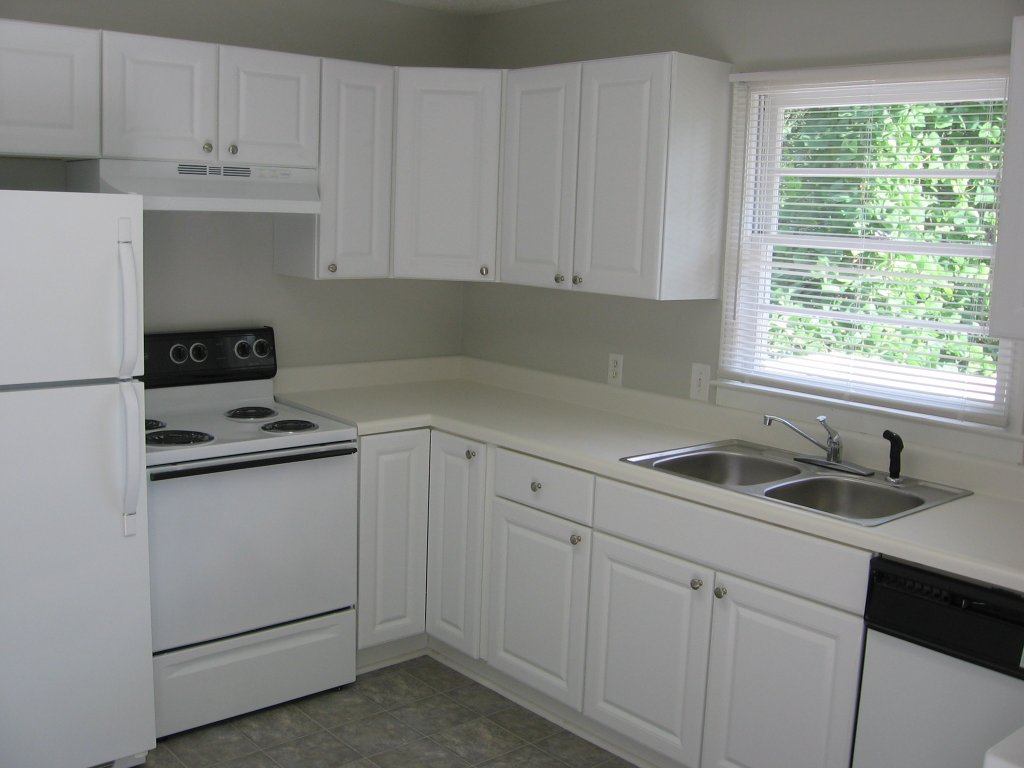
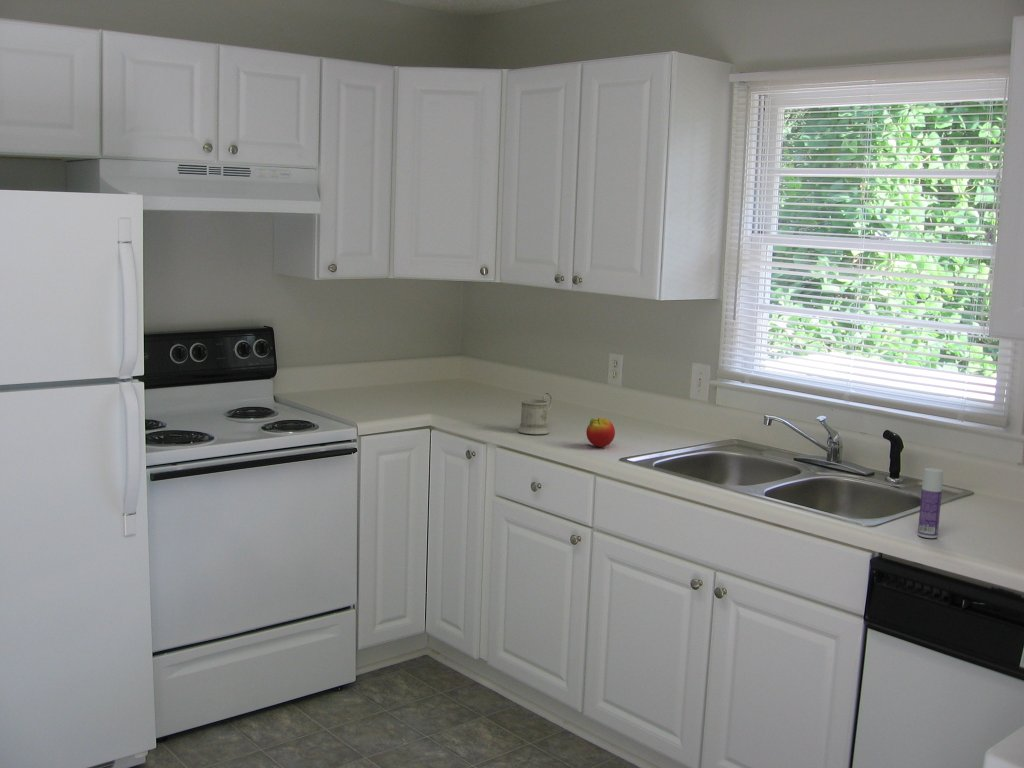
+ apple (600, 432)
+ bottle (930, 502)
+ mug (538, 412)
